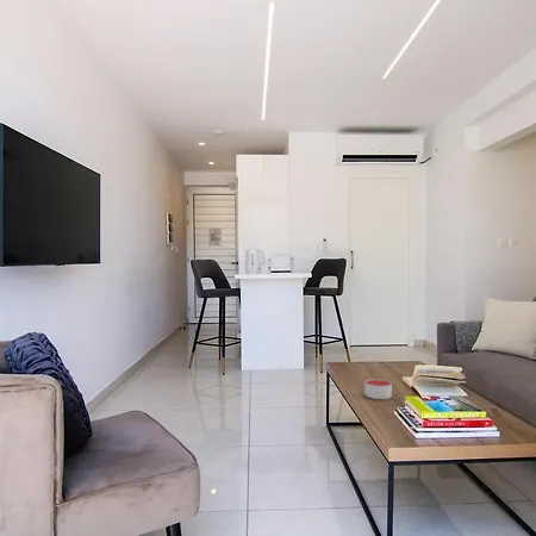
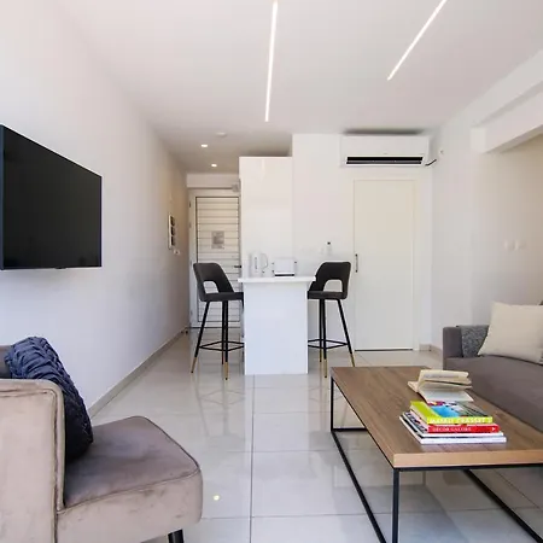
- candle (378, 388)
